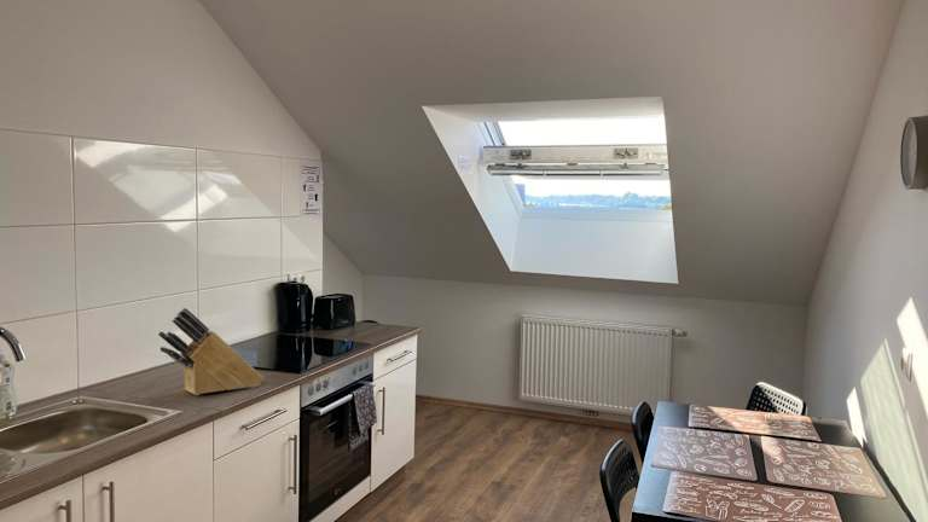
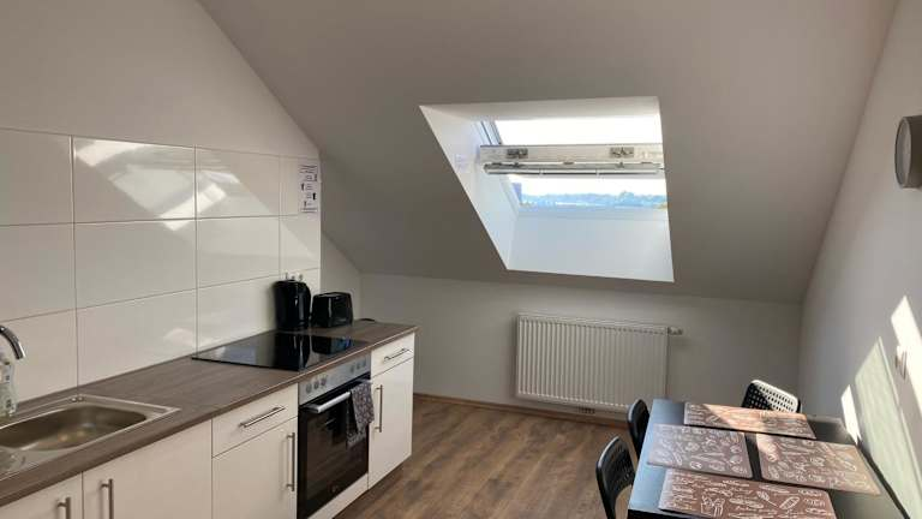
- knife block (211, 348)
